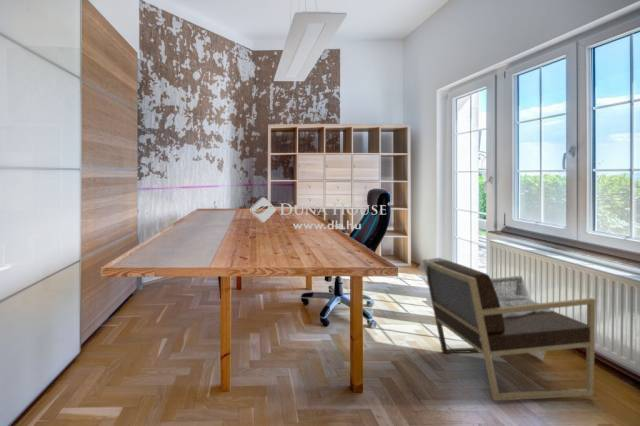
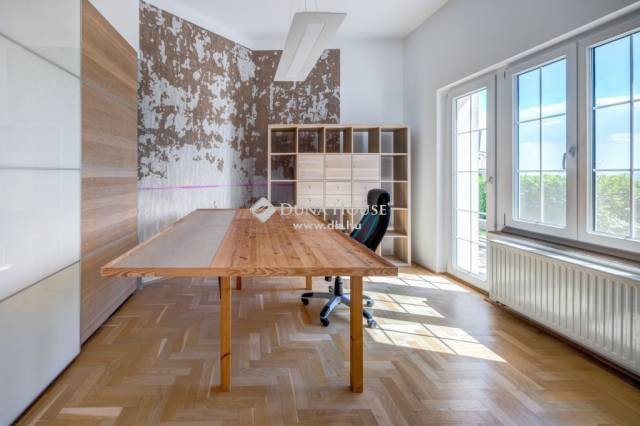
- armchair (499, 316)
